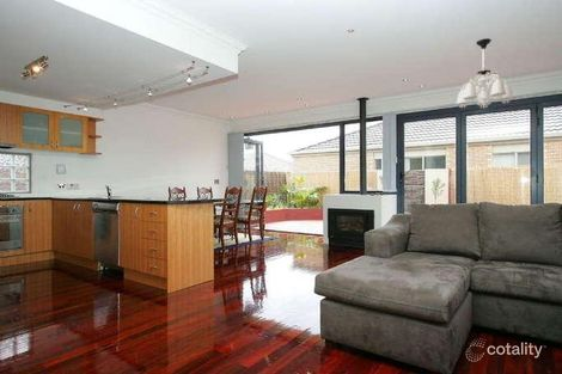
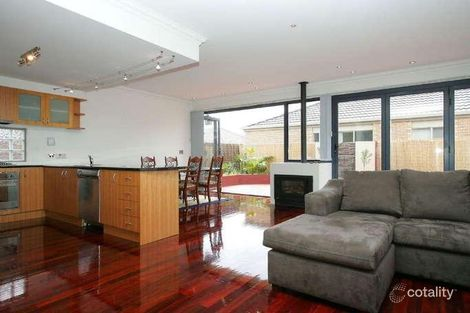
- chandelier (483, 74)
